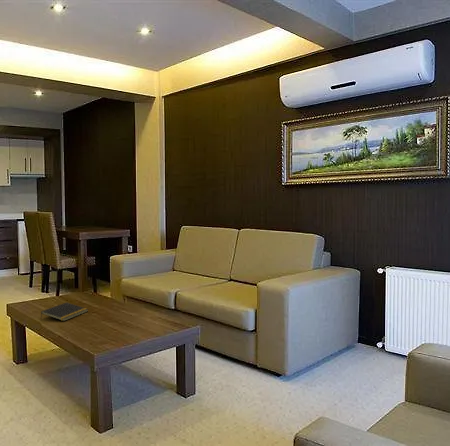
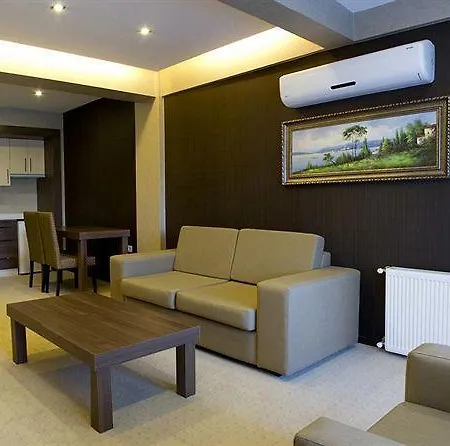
- notepad (65, 311)
